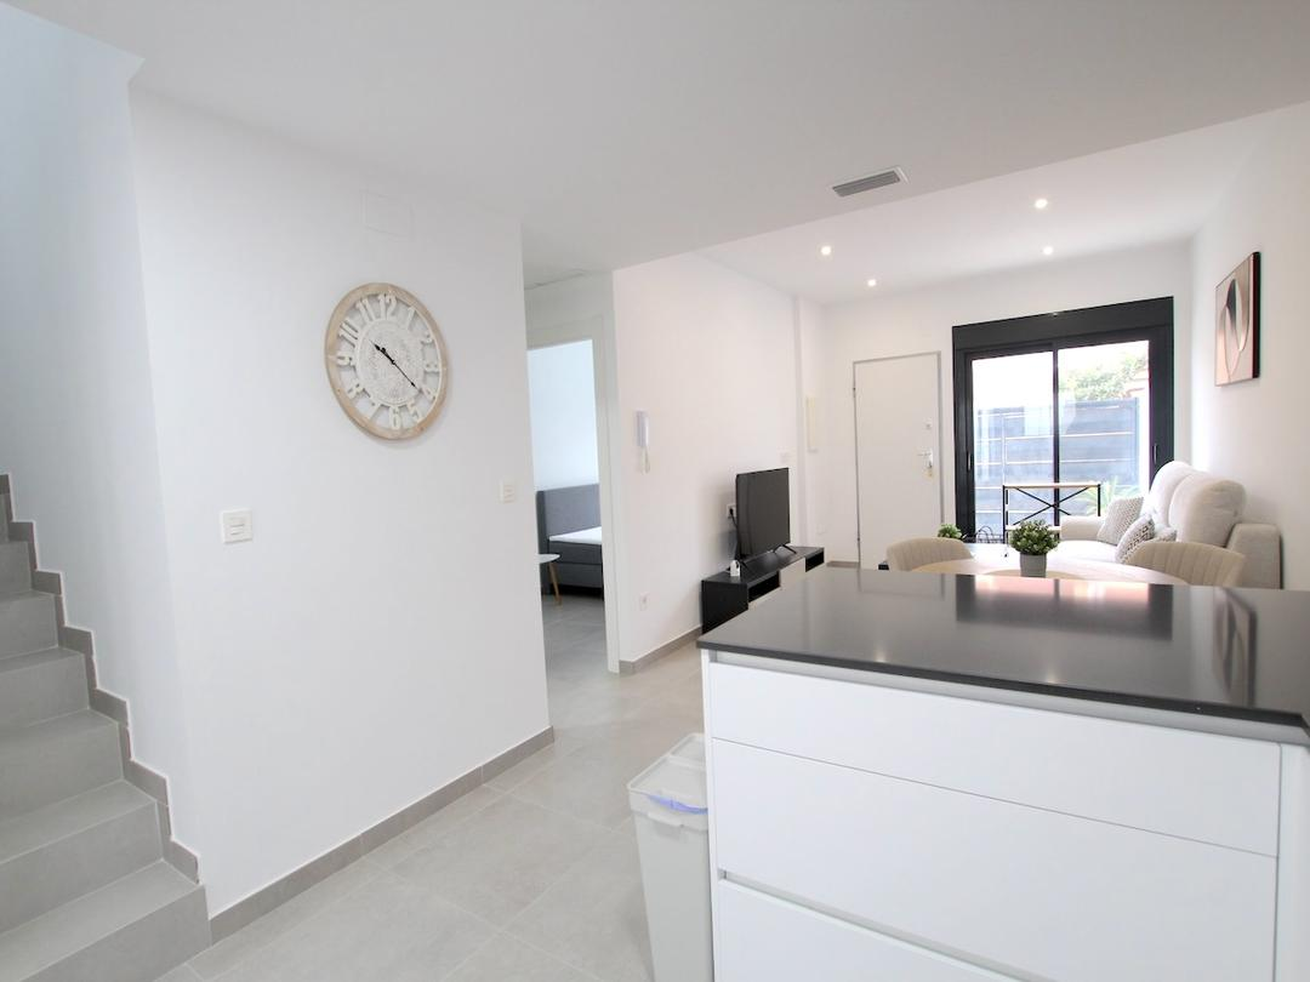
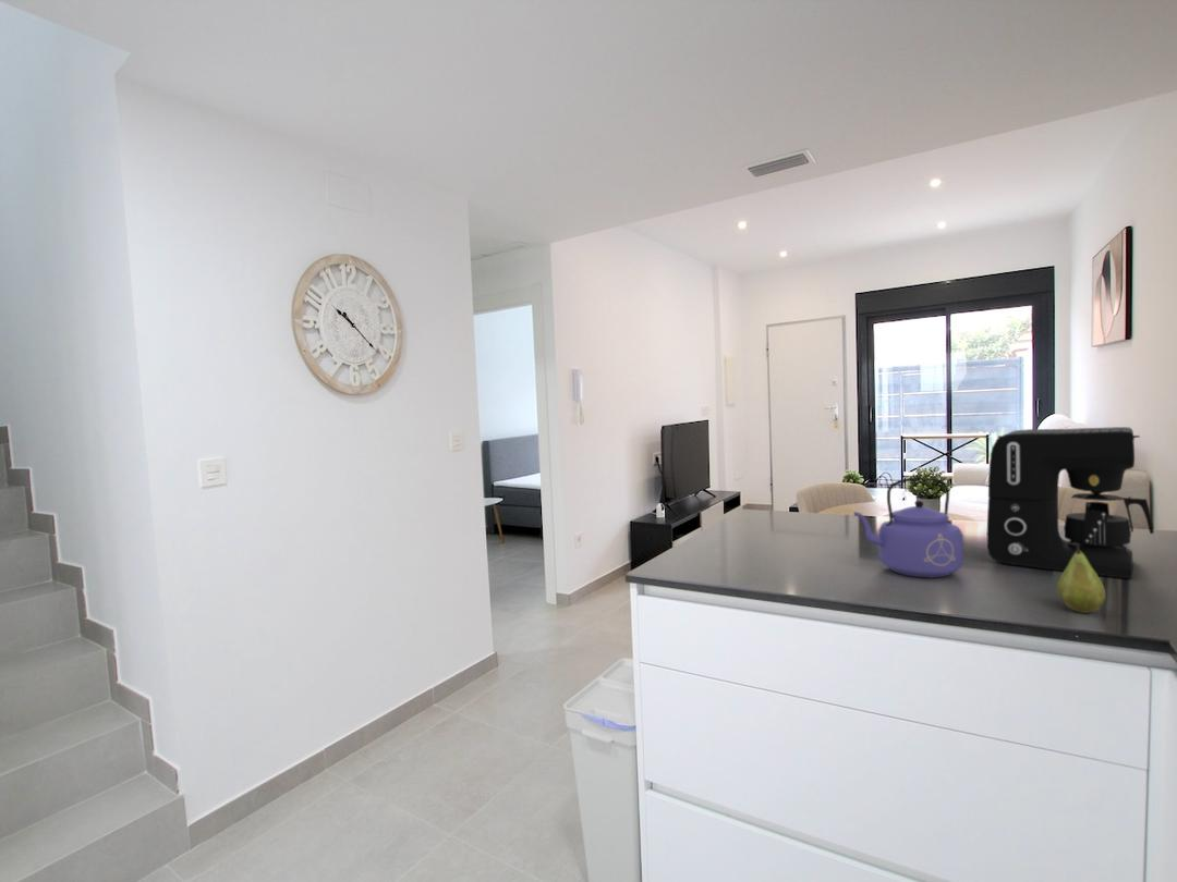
+ coffee maker (1071, 497)
+ fruit (1081, 576)
+ kettle (905, 524)
